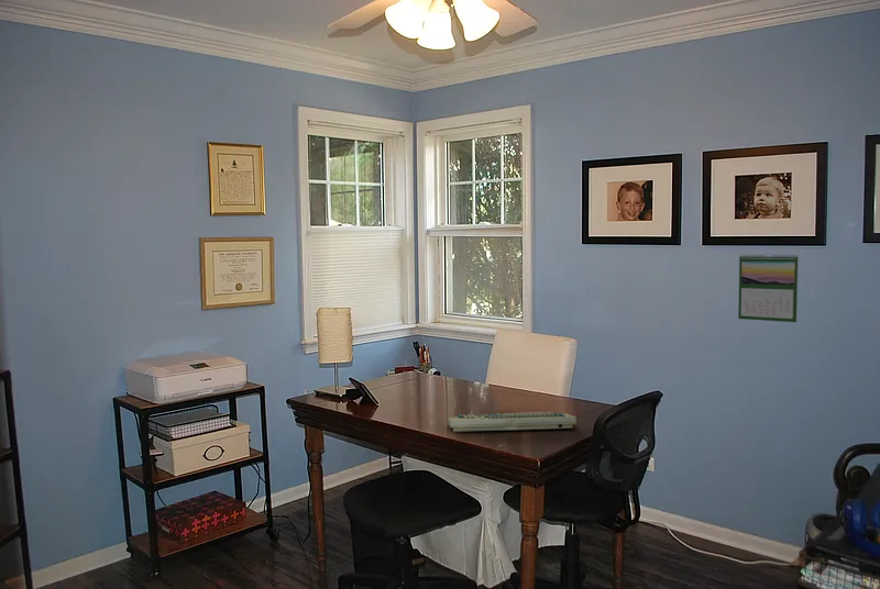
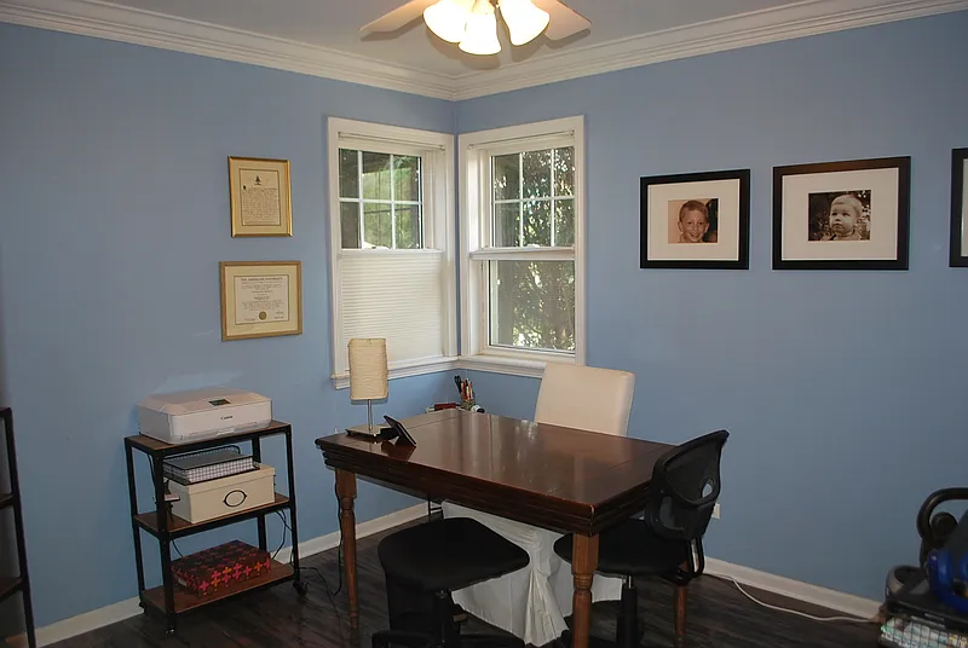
- calendar (767, 287)
- keyboard (510, 420)
